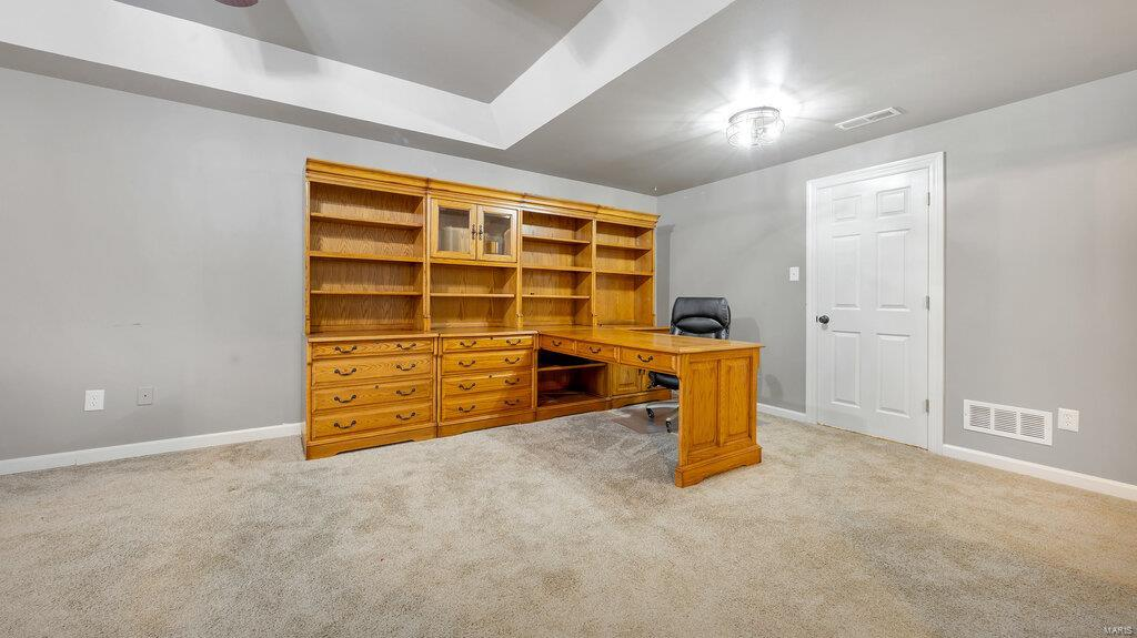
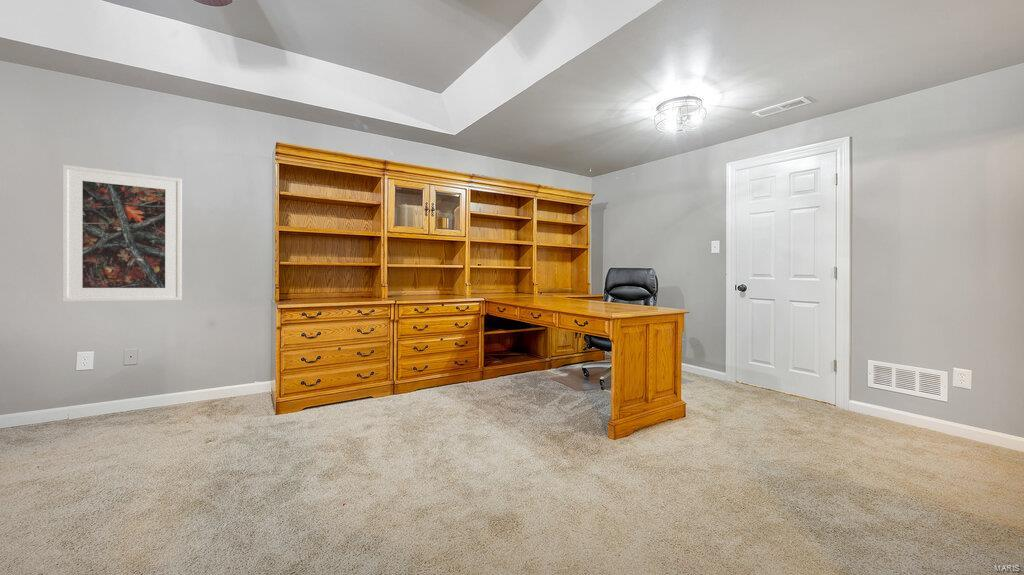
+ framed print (125, 236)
